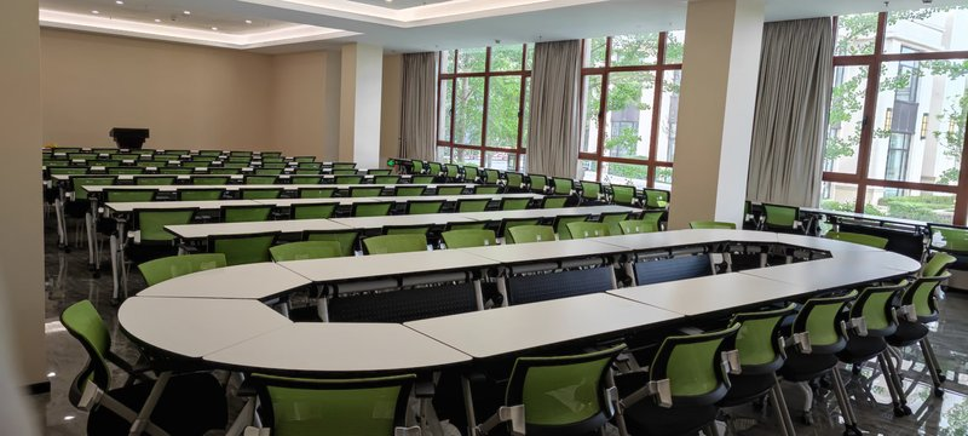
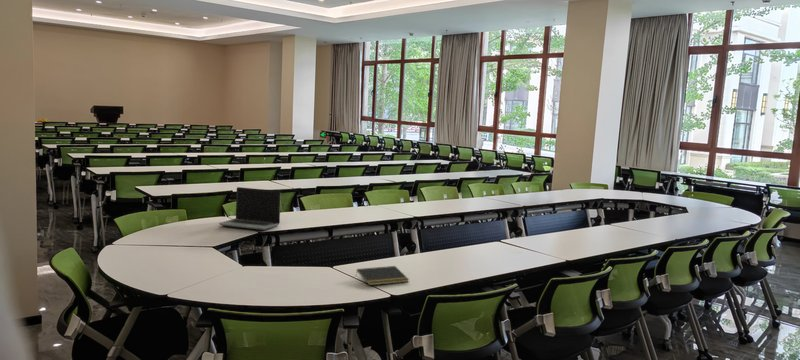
+ laptop computer (250, 208)
+ notepad (382, 275)
